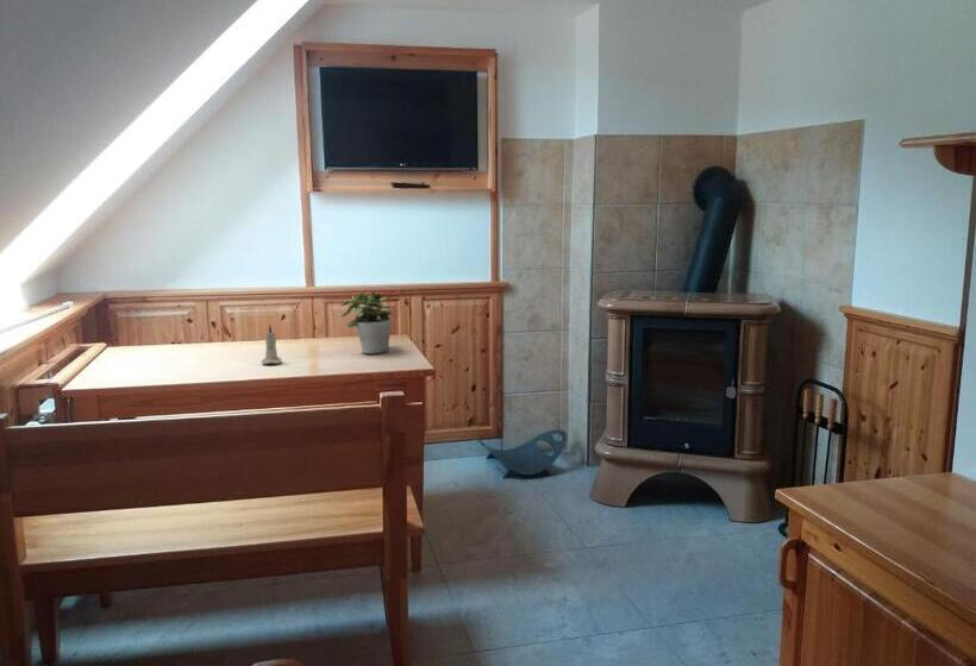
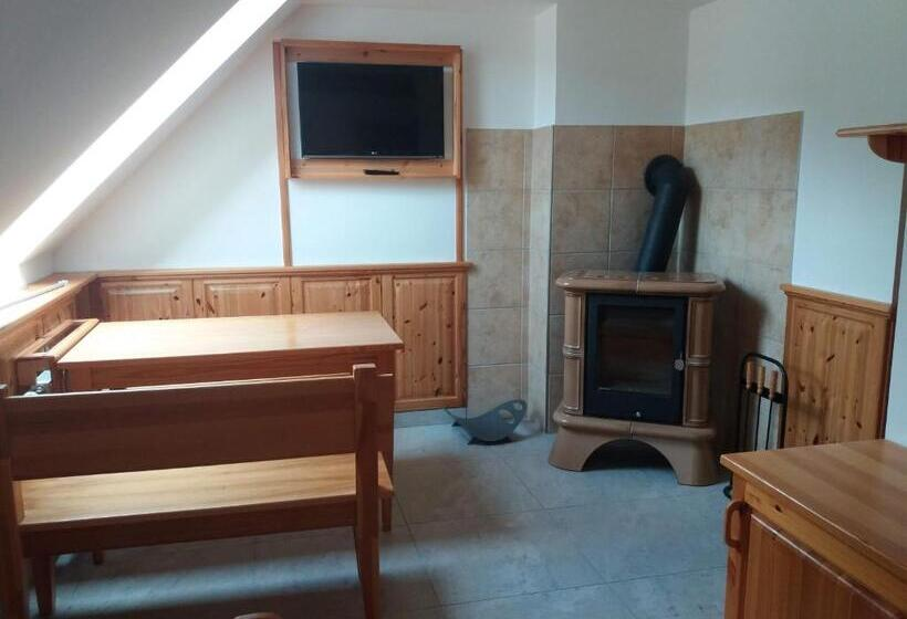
- candle (270, 343)
- potted plant (365, 320)
